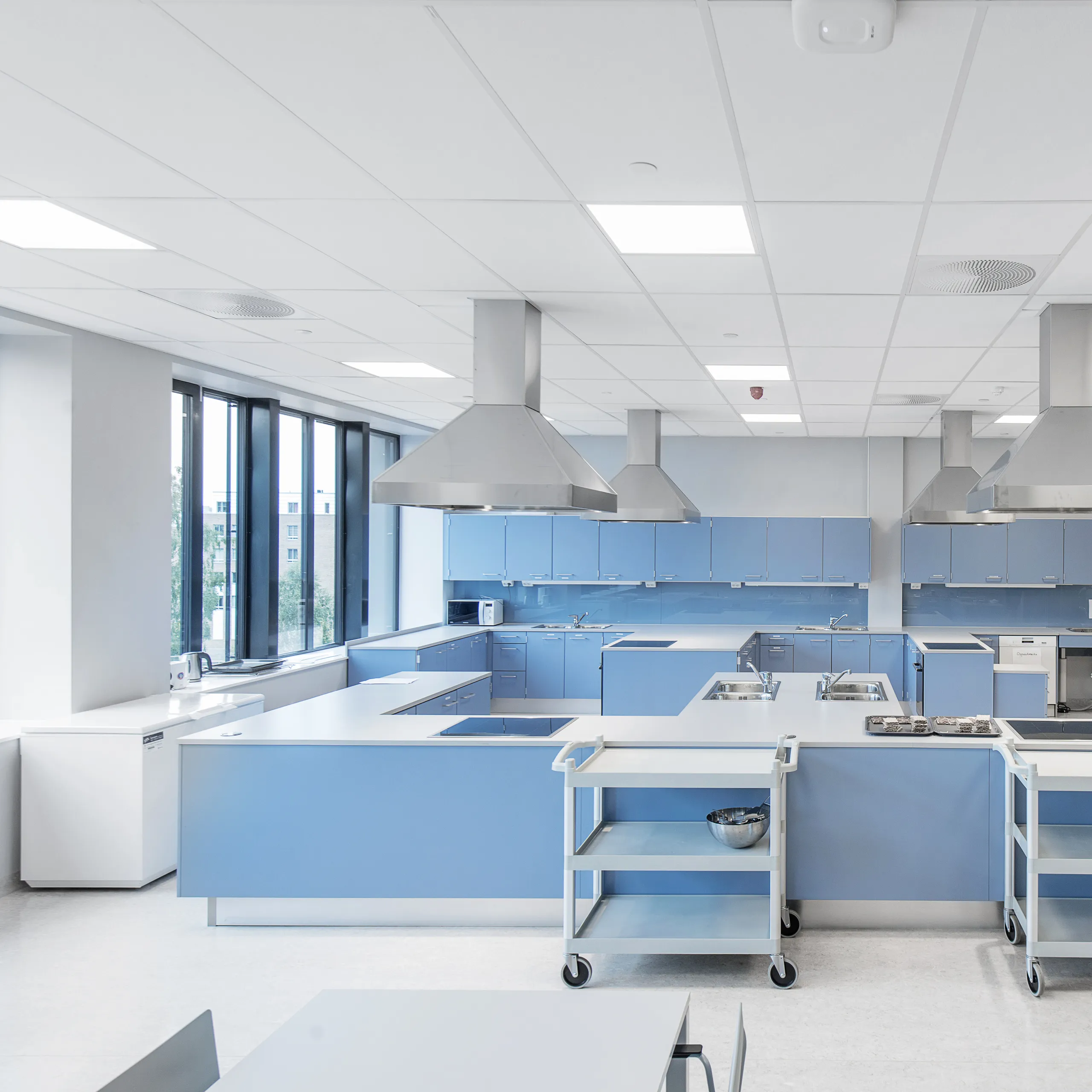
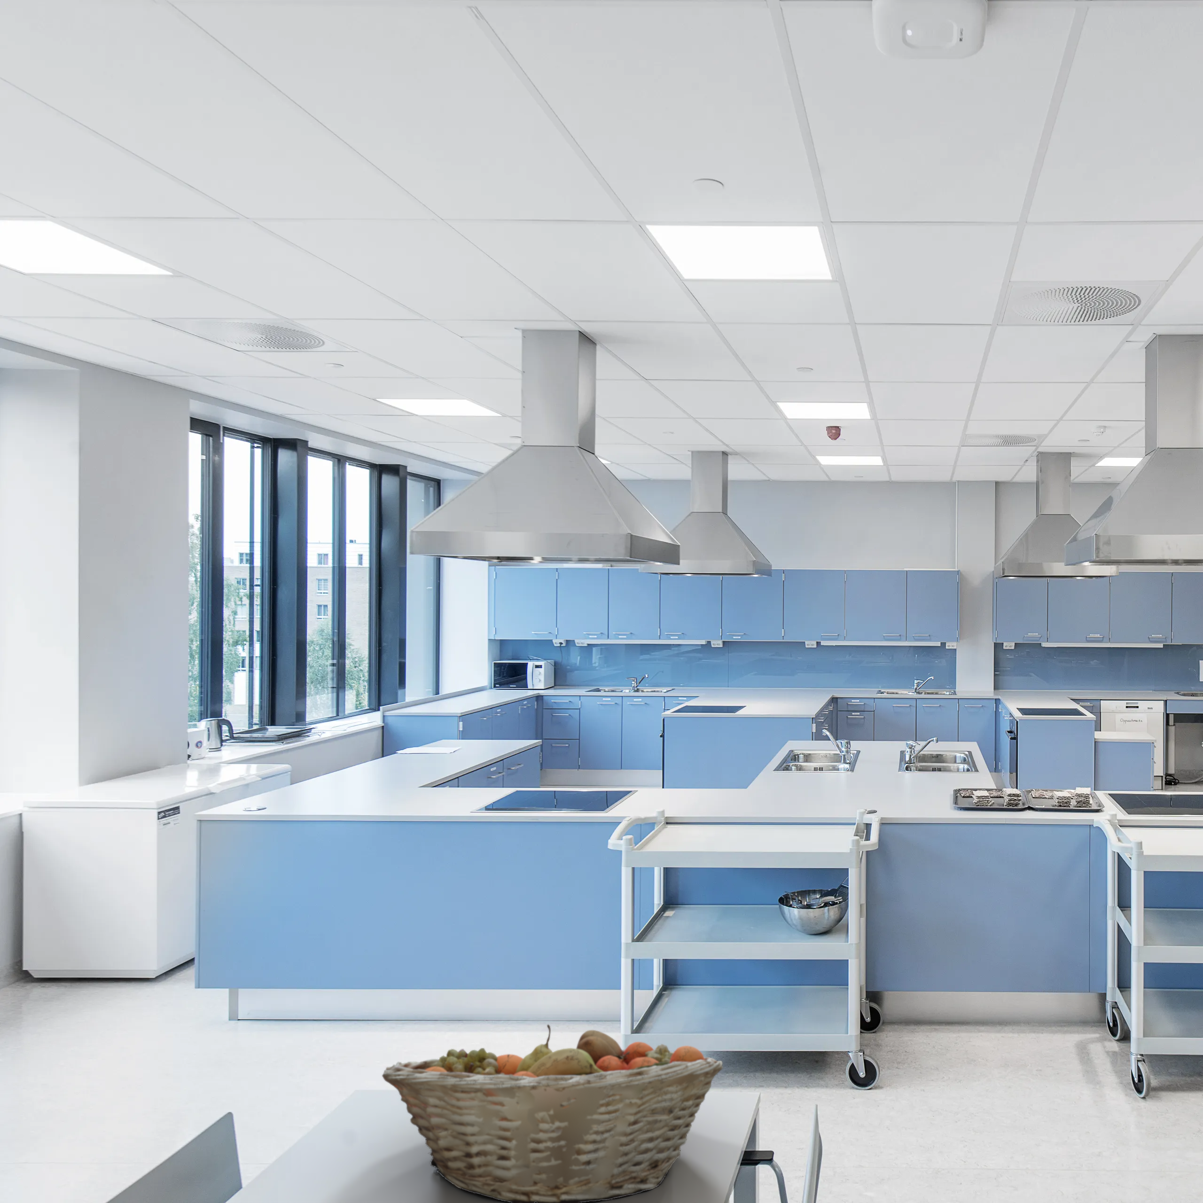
+ fruit basket (553, 1094)
